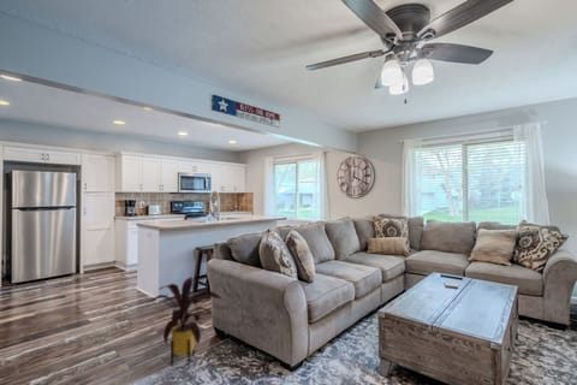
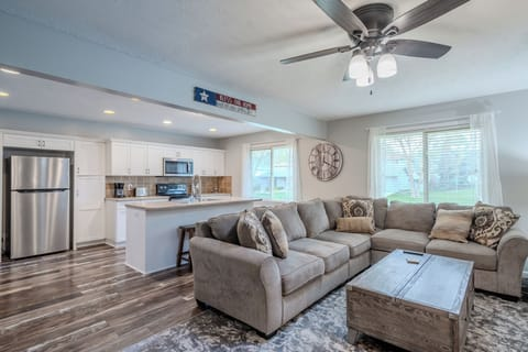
- house plant (180, 321)
